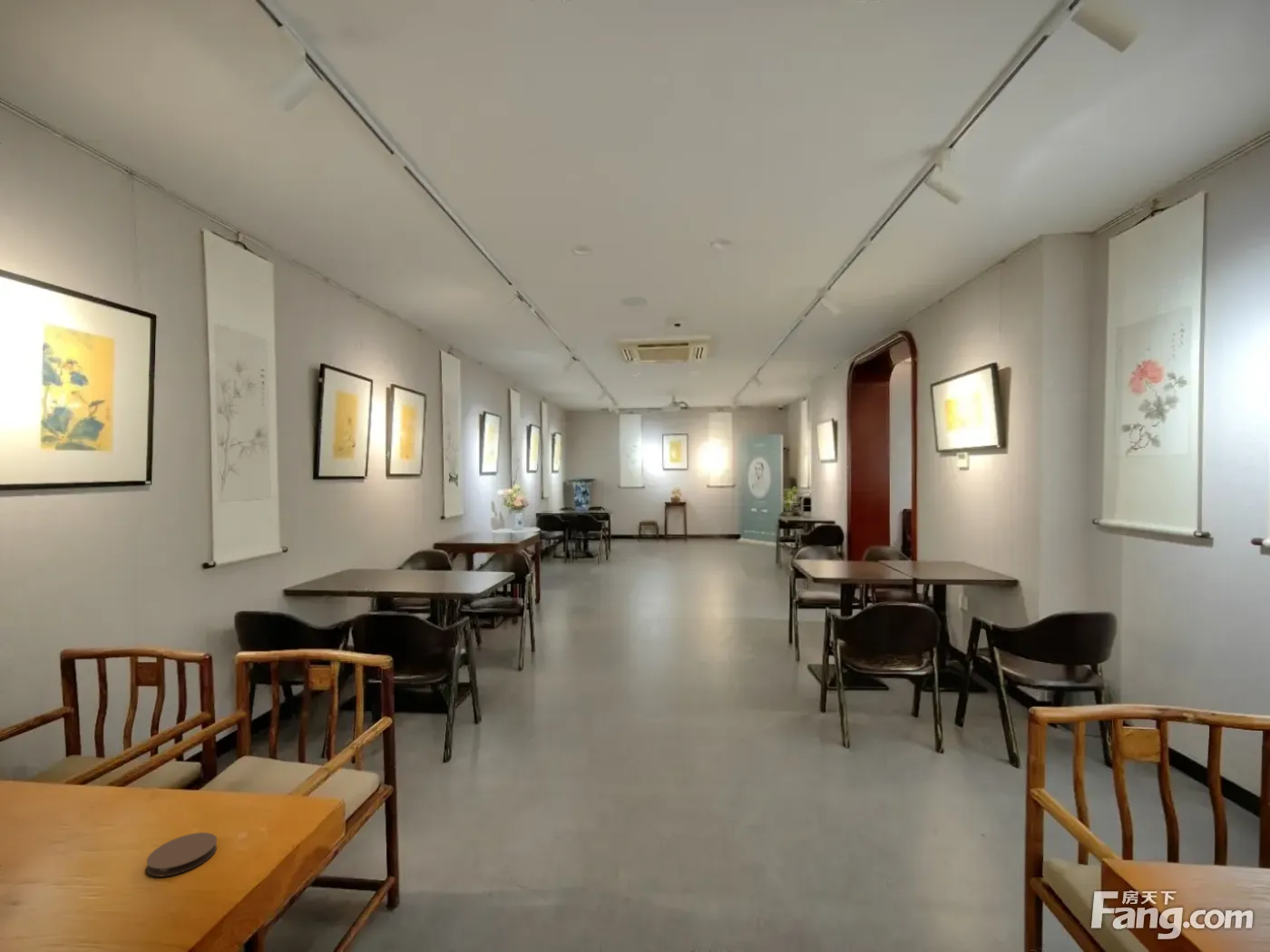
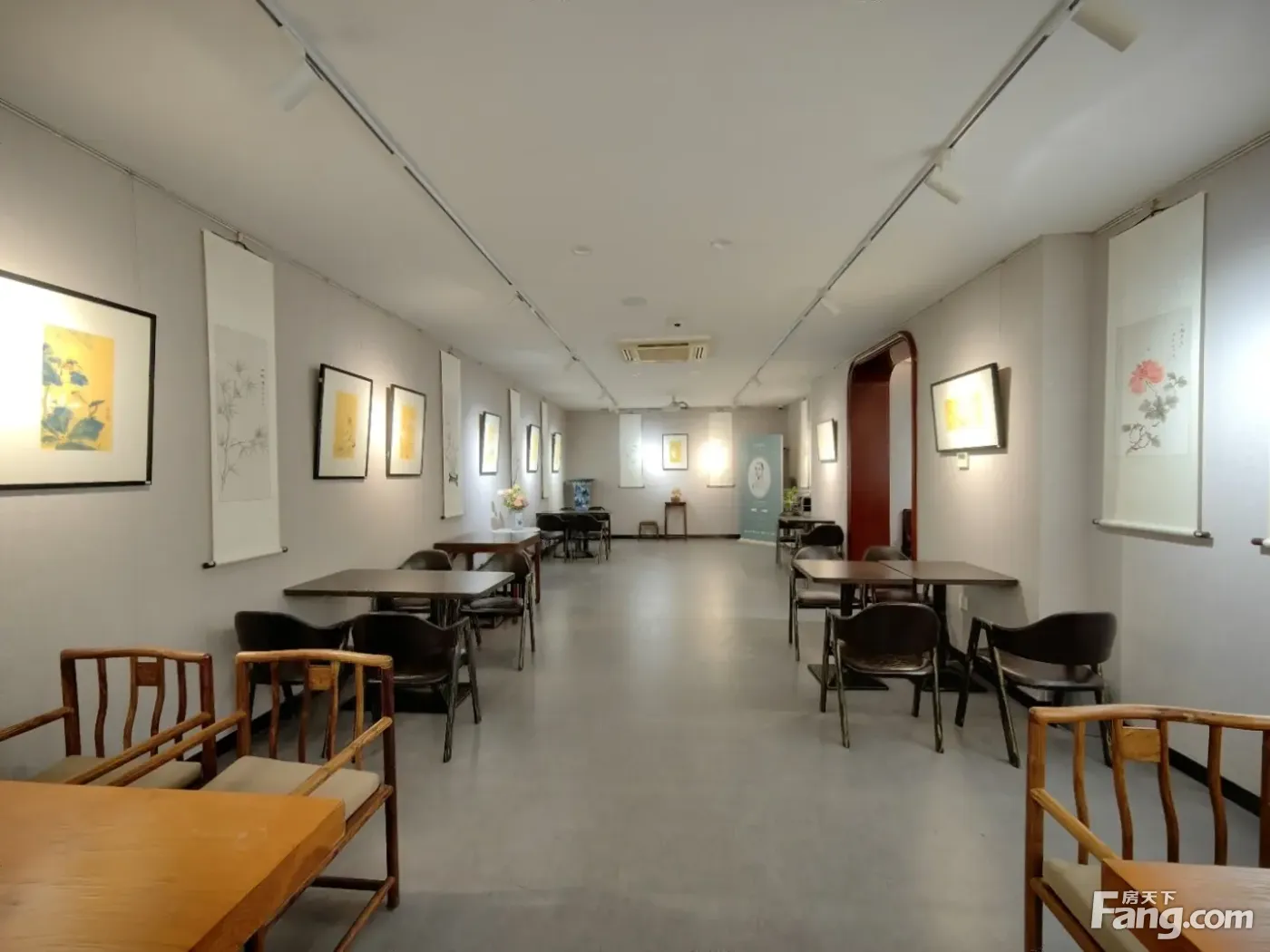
- coaster (182, 853)
